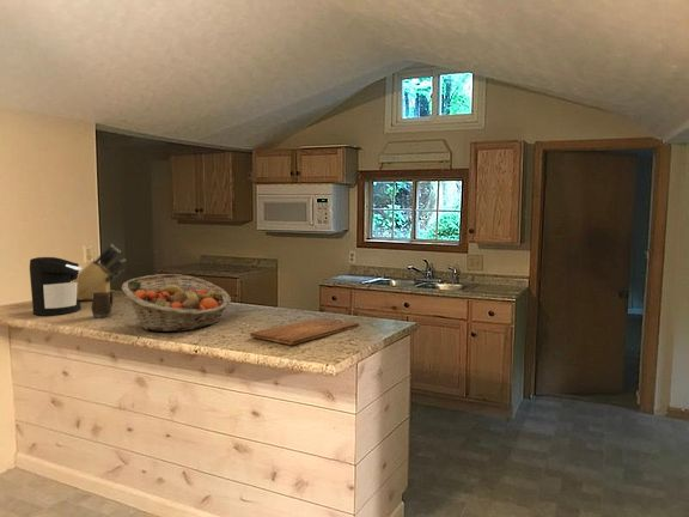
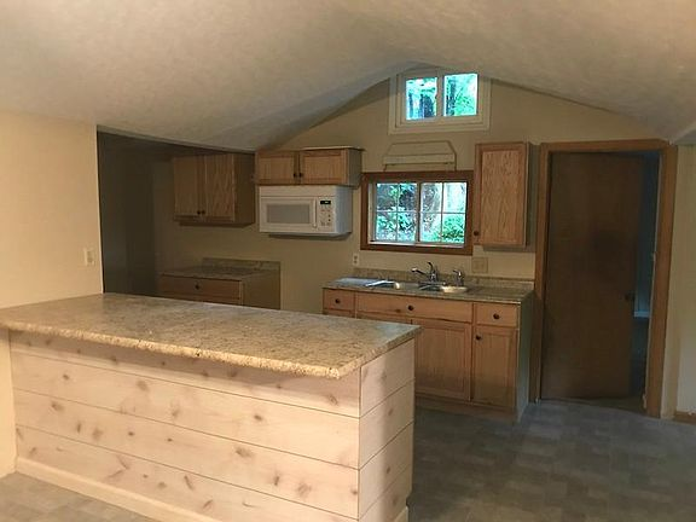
- knife block (91, 272)
- fruit basket (178, 300)
- coffee maker (57, 284)
- cutting board (307, 329)
- mug (103, 303)
